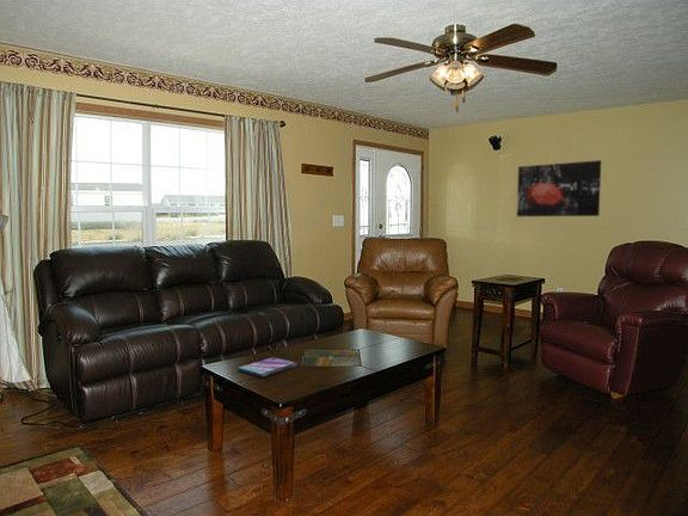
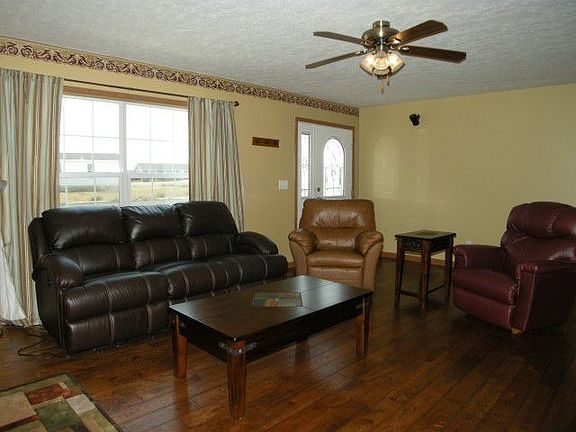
- video game case (268, 366)
- wall art (557, 190)
